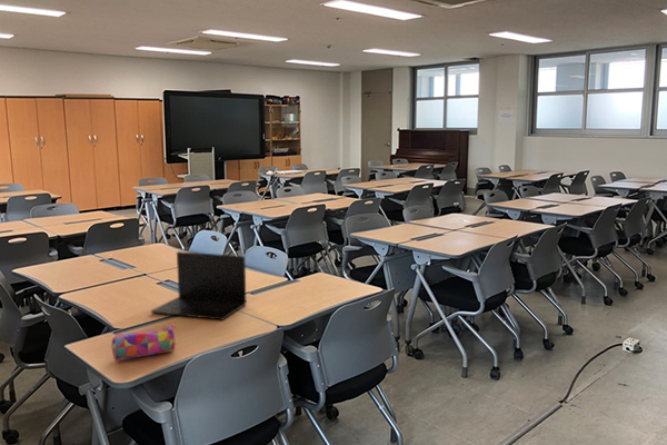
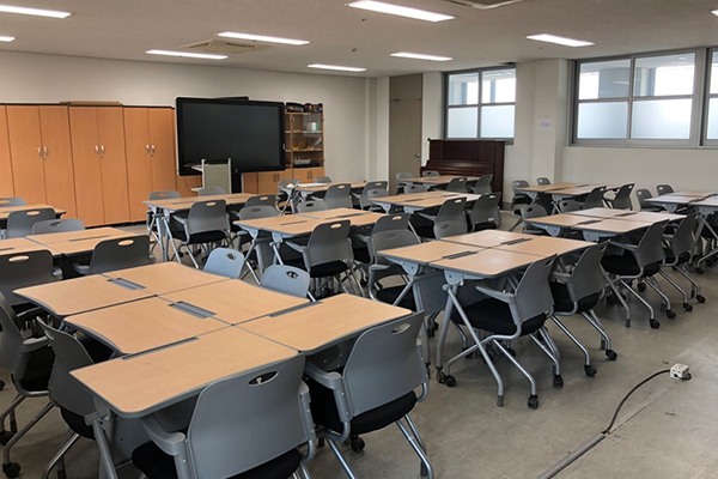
- laptop (198, 284)
- pencil case (143, 343)
